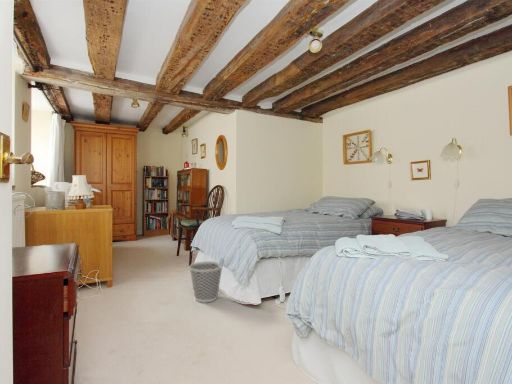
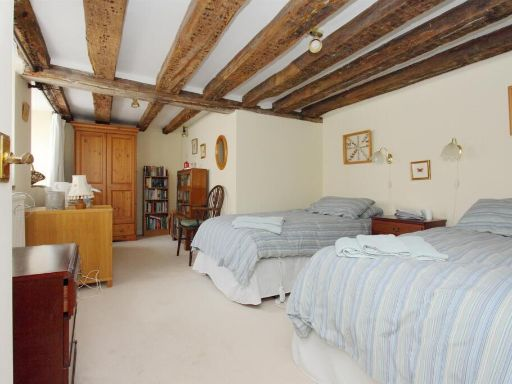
- wastebasket (206, 281)
